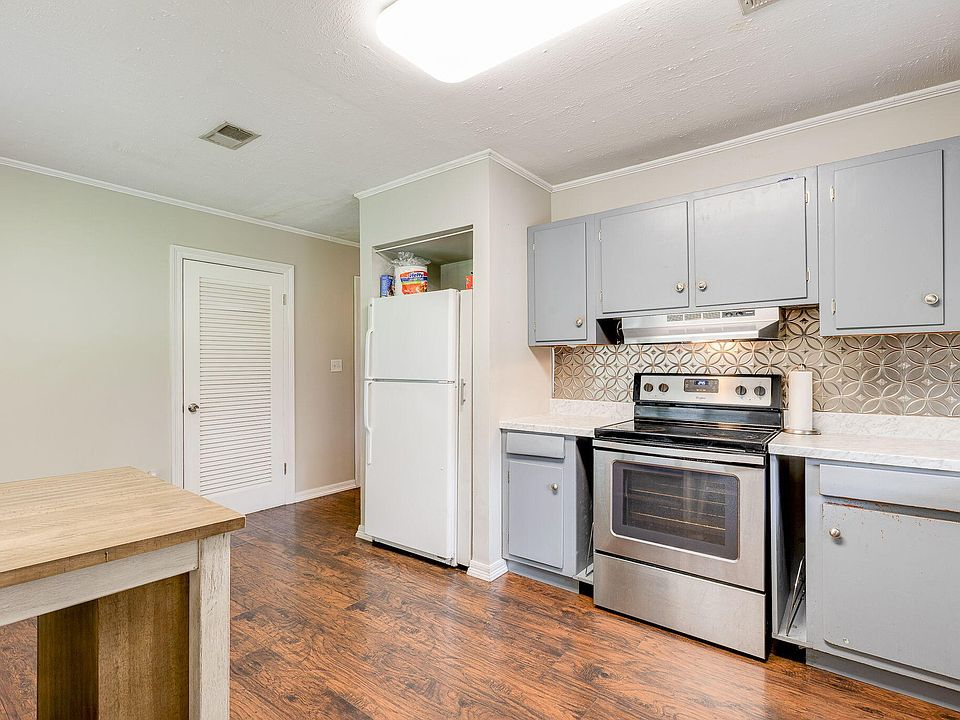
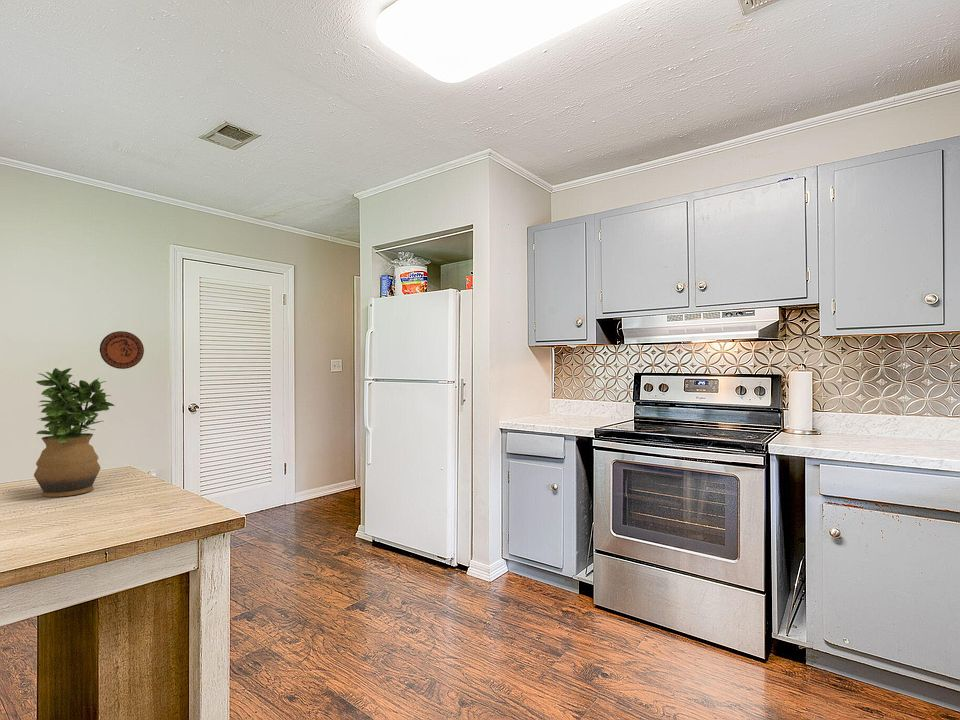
+ potted plant (74, 429)
+ decorative plate (122, 350)
